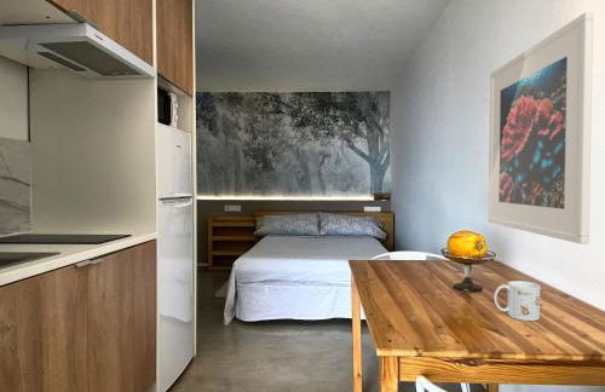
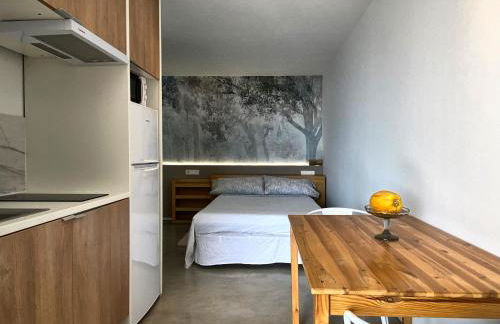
- mug (515, 299)
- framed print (529, 140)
